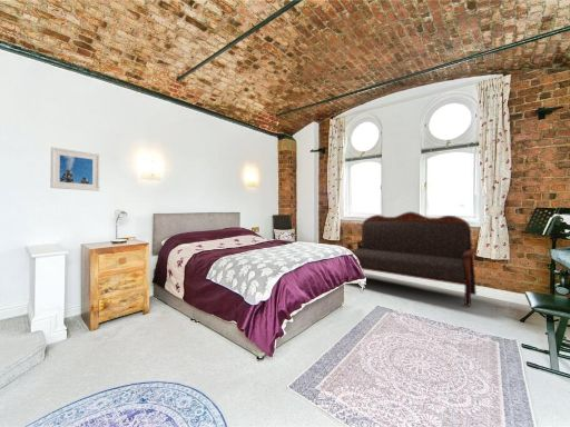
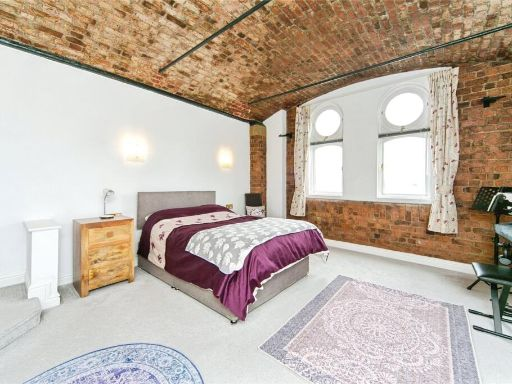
- bench (403, 249)
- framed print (76, 170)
